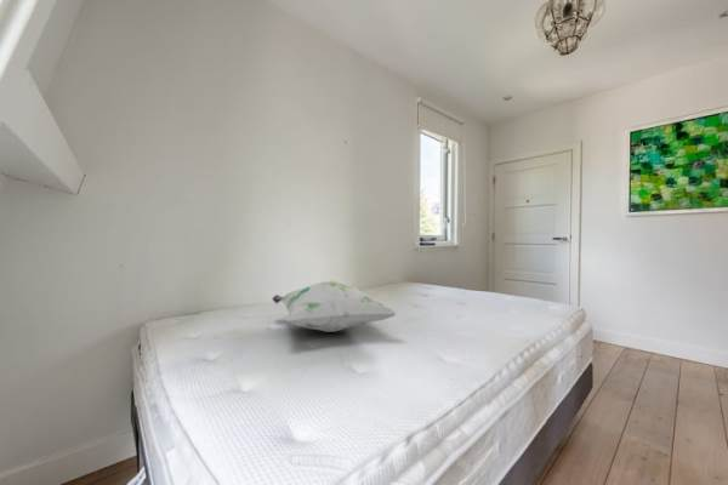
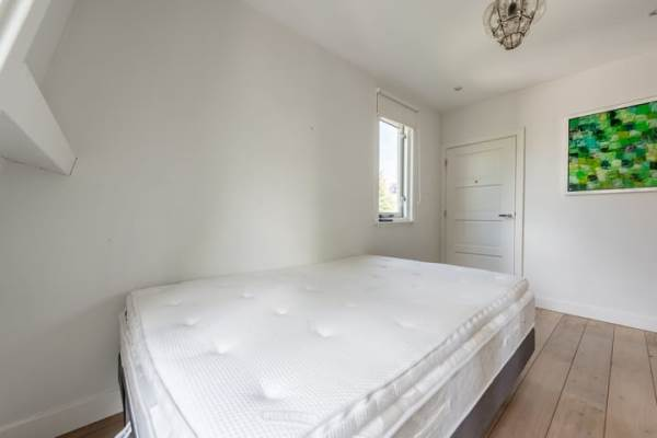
- decorative pillow (328, 304)
